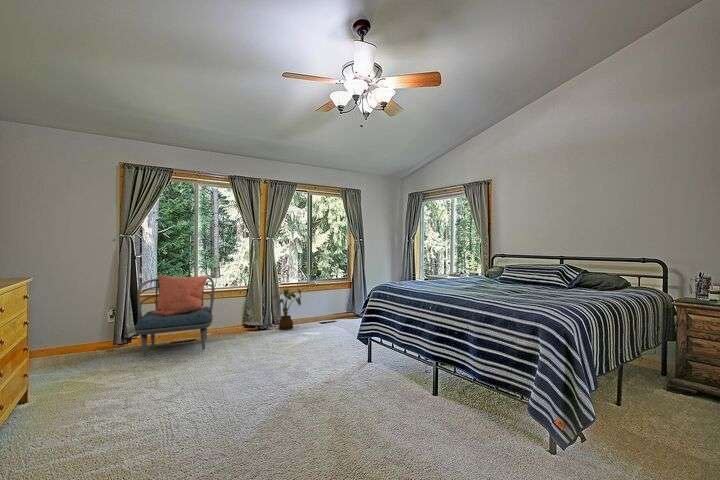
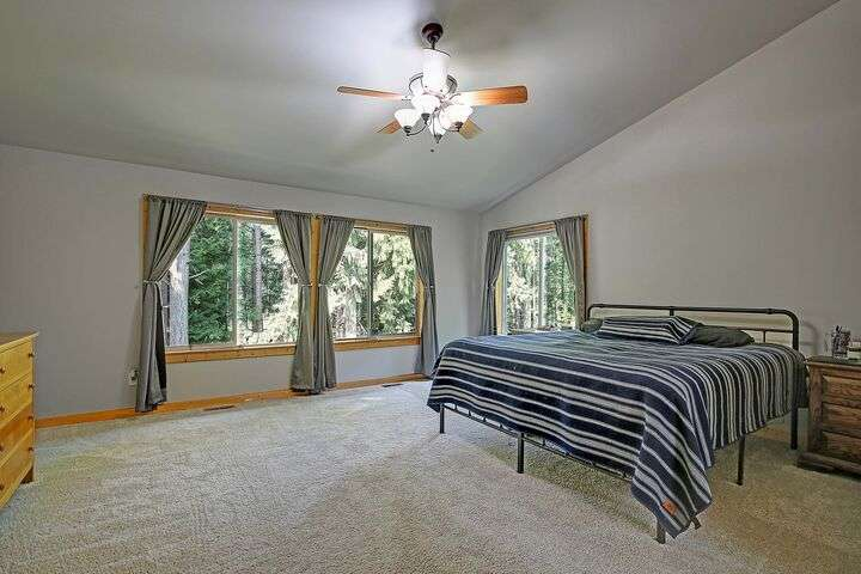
- house plant (288, 308)
- armchair (176, 311)
